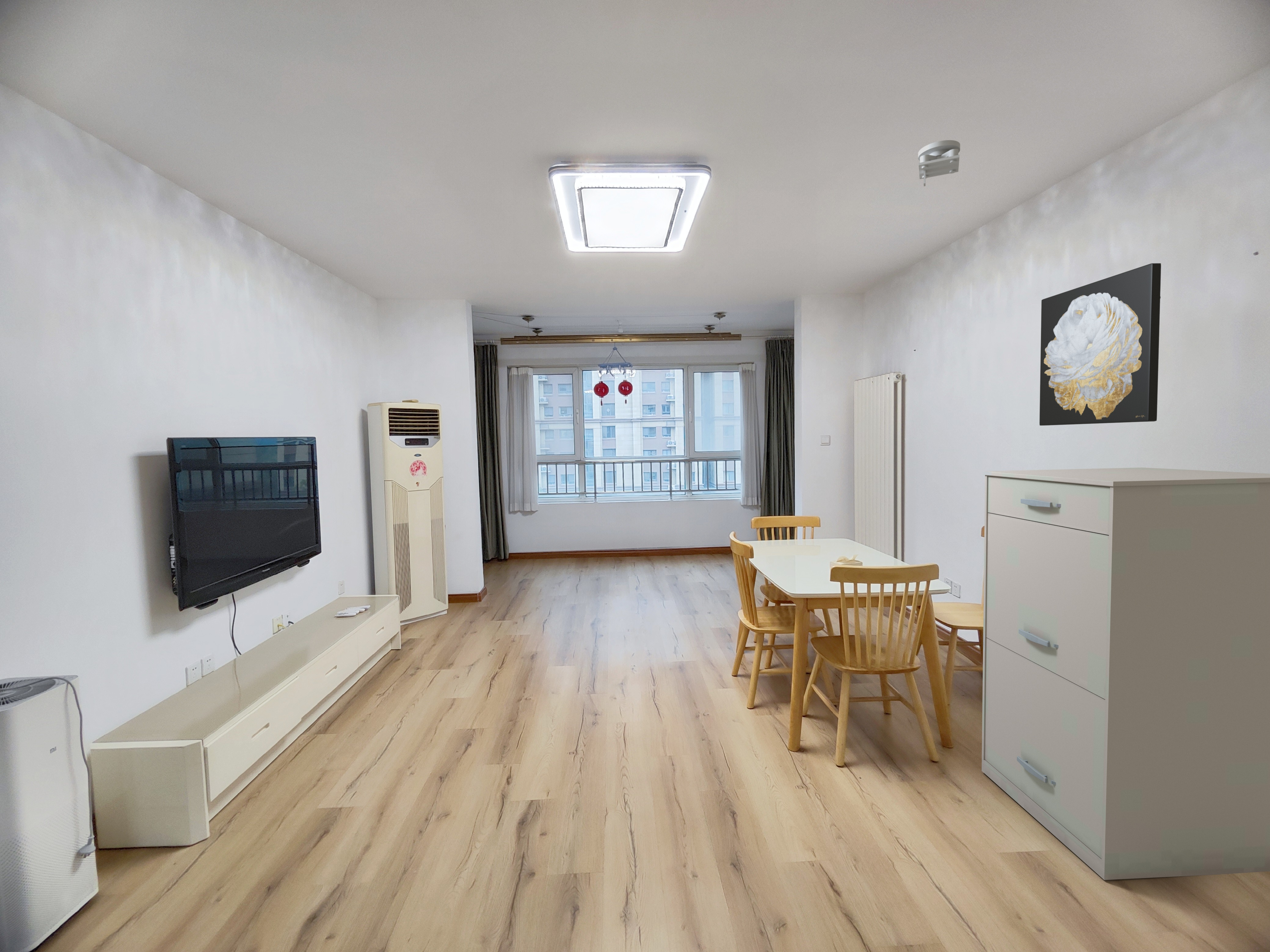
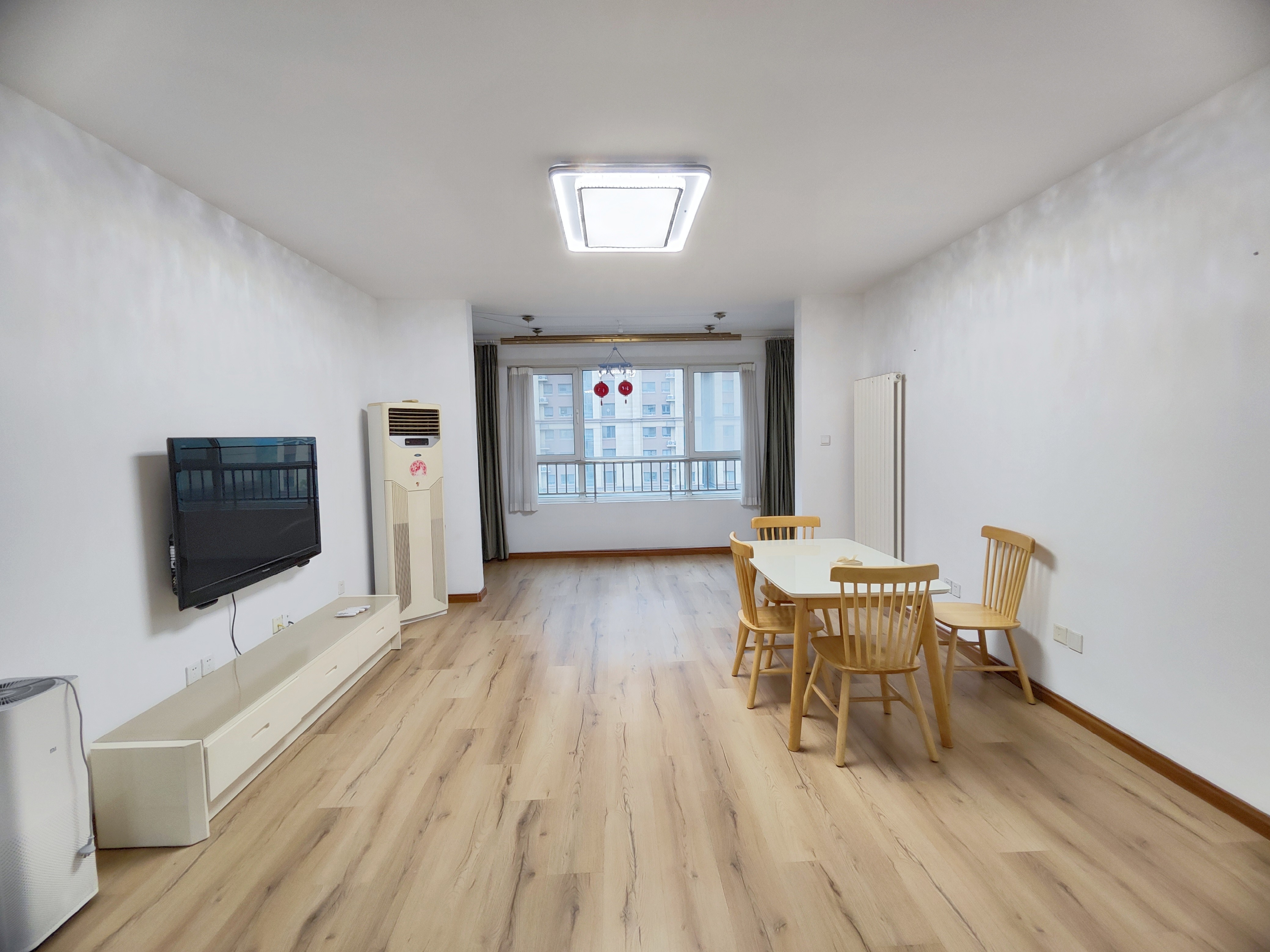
- smoke detector (939, 166)
- wall art (1093, 354)
- filing cabinet (1123, 646)
